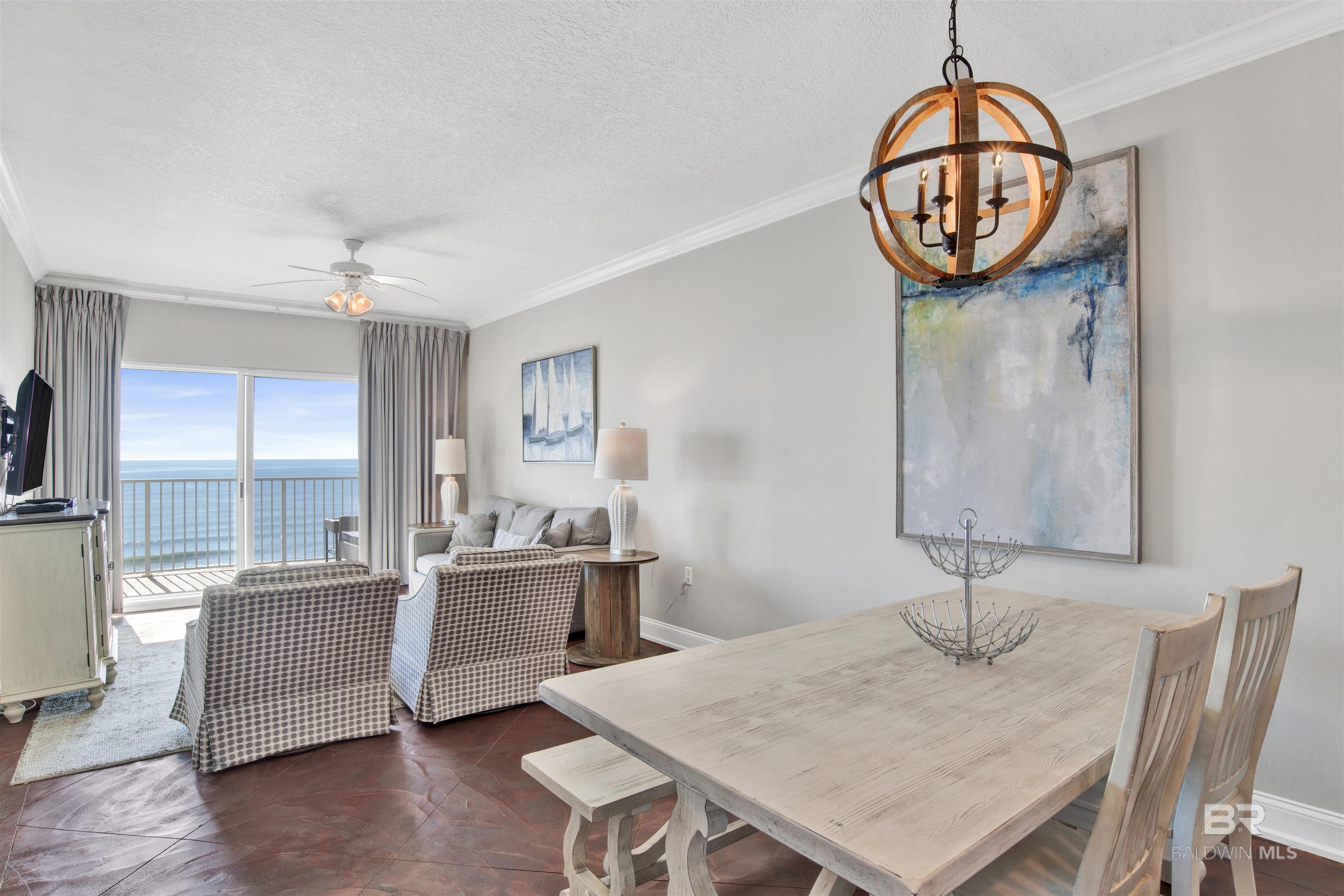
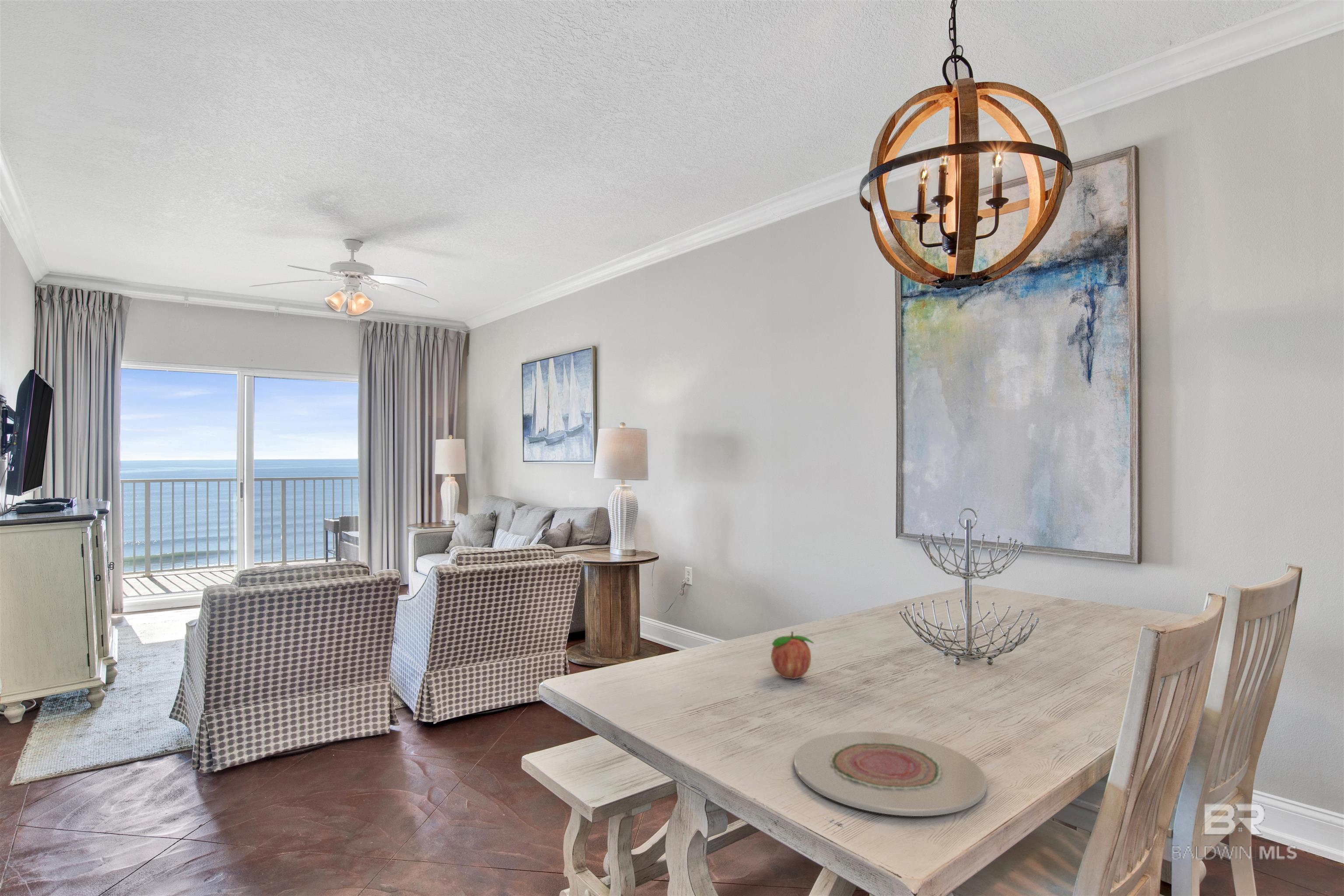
+ plate (887, 767)
+ fruit (792, 654)
